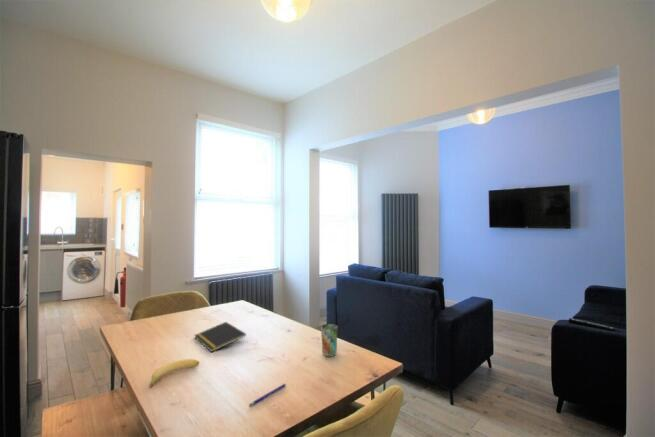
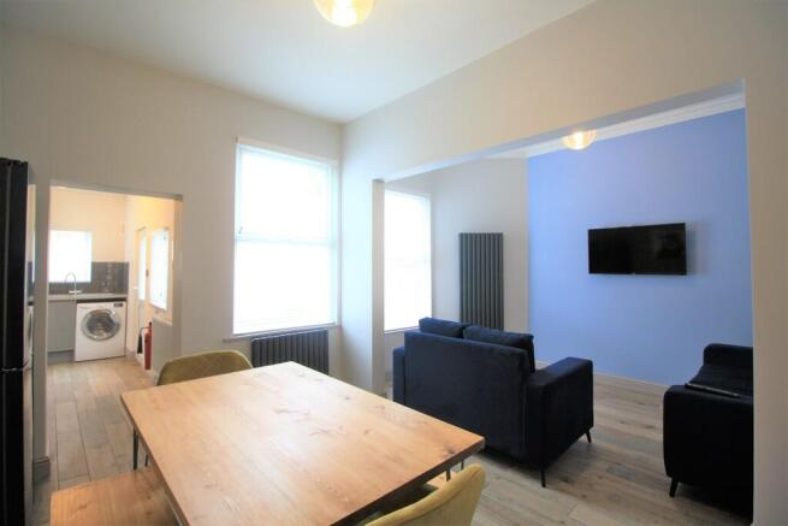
- notepad (219, 335)
- banana (174, 369)
- cup (329, 340)
- pen (268, 394)
